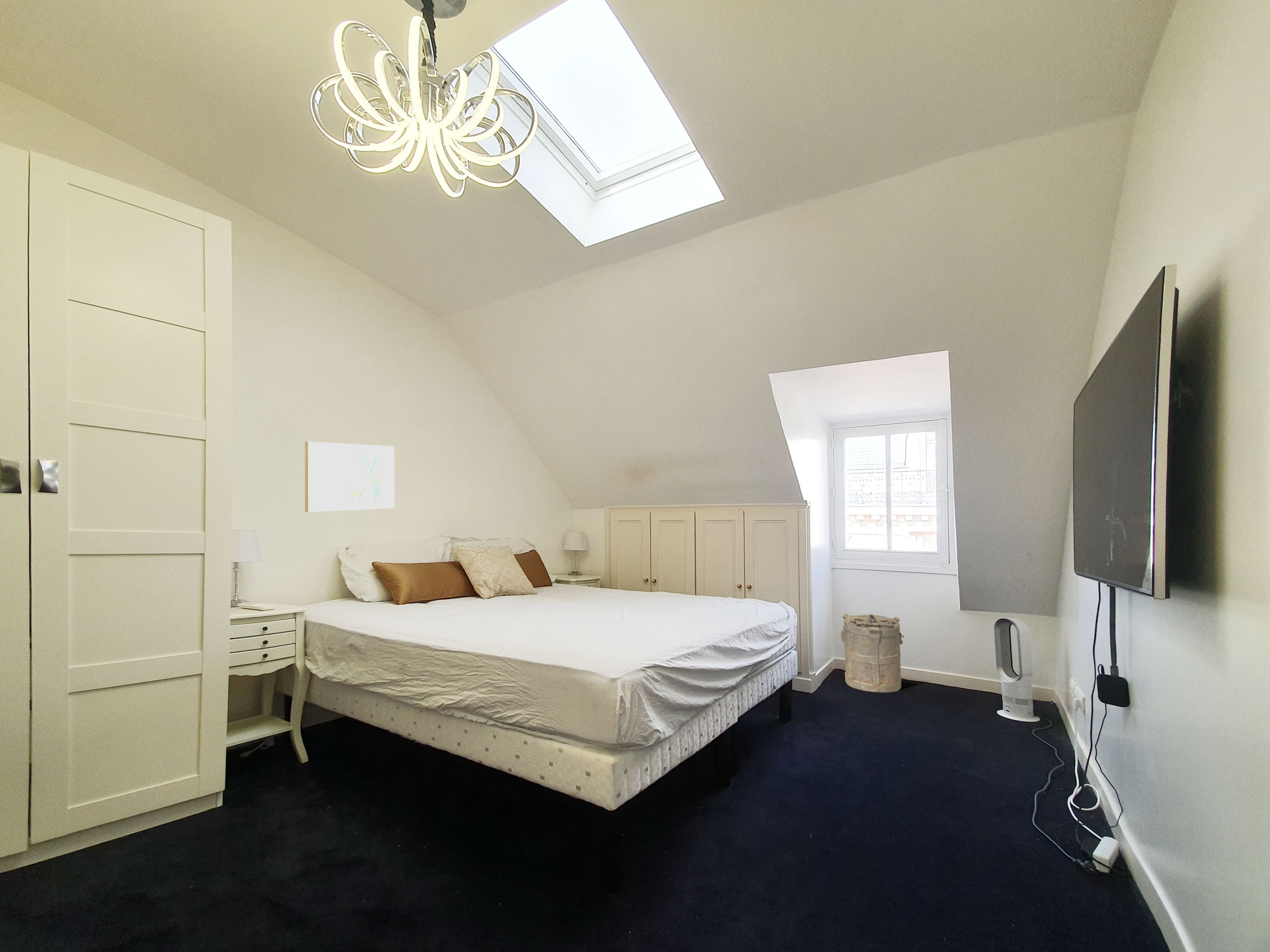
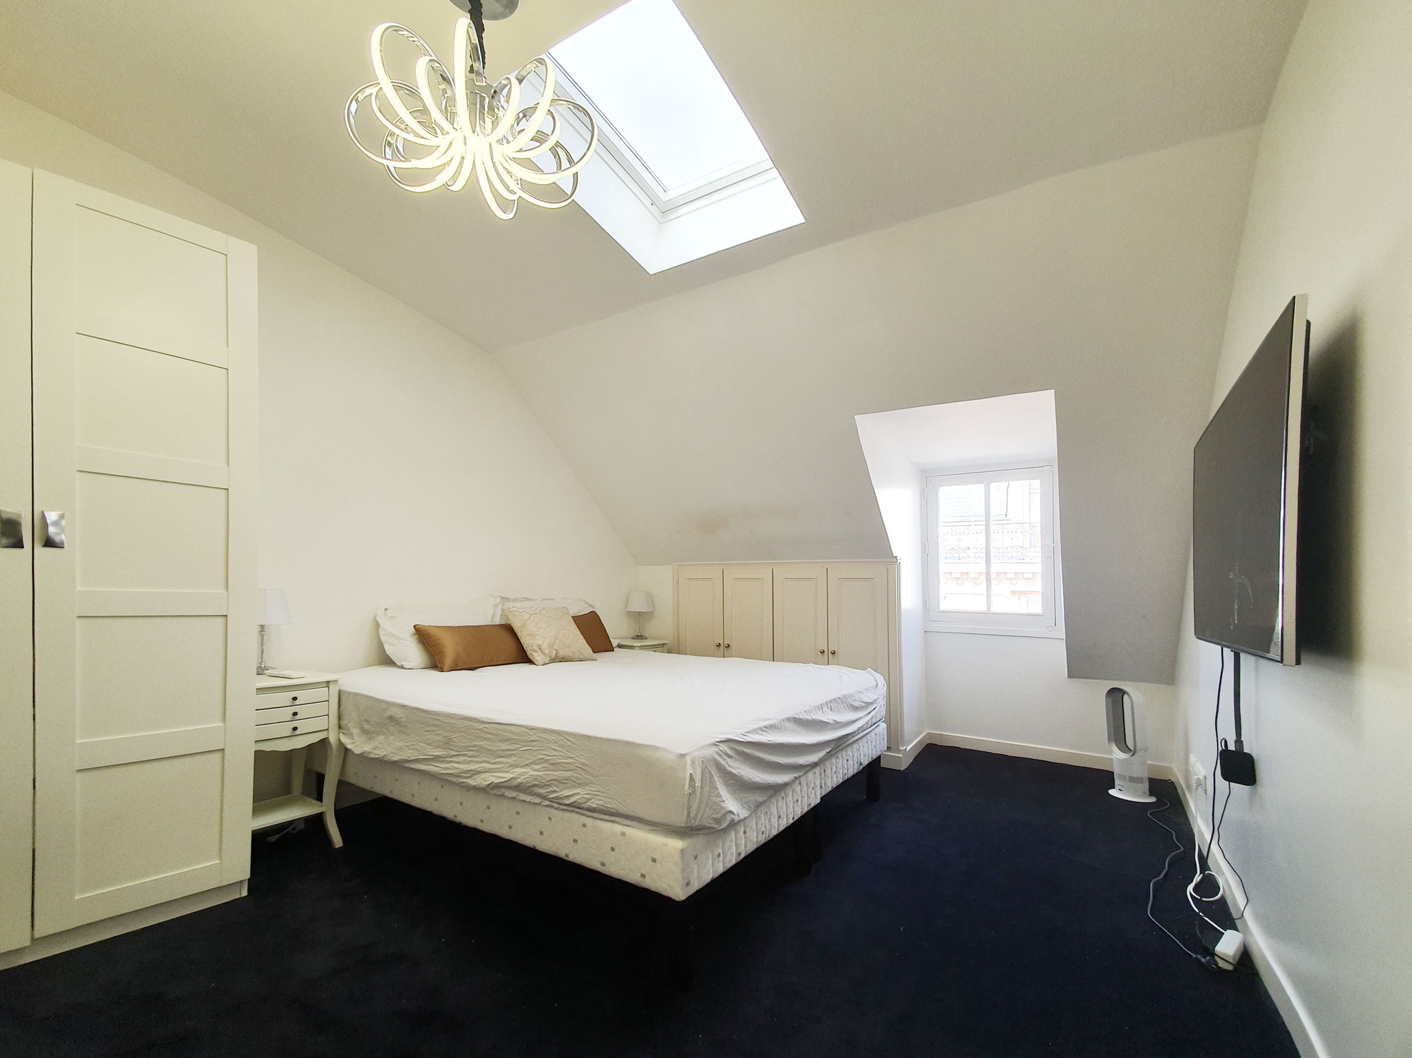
- laundry hamper (869, 649)
- wall art (352, 477)
